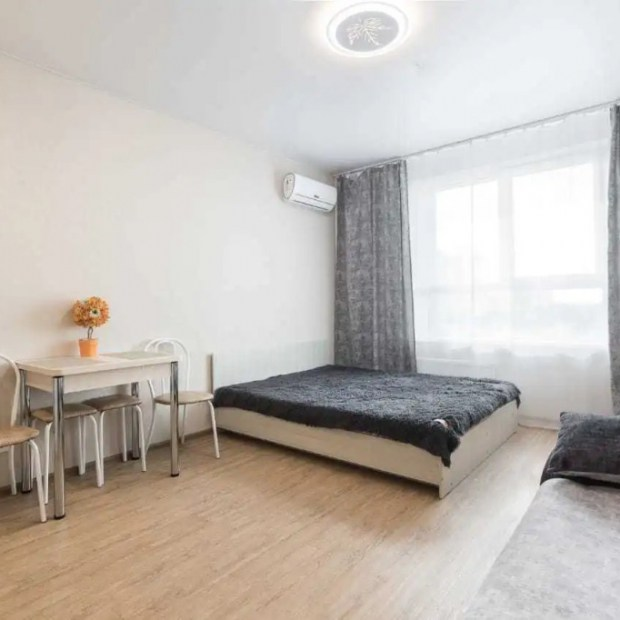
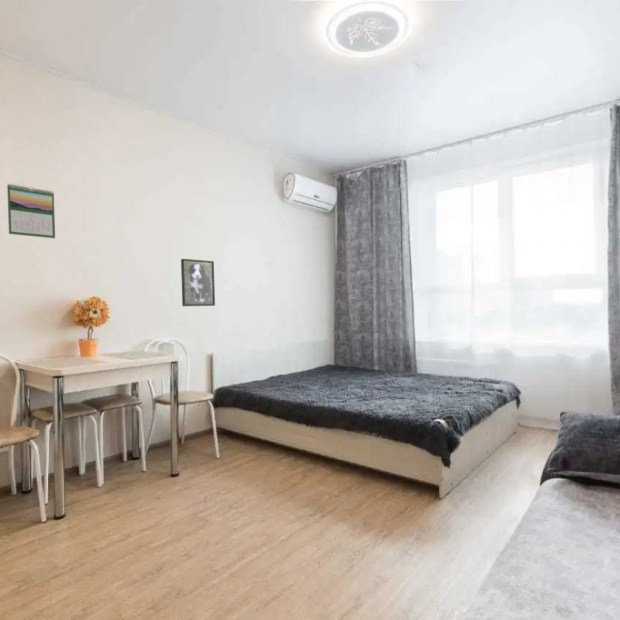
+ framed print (198, 283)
+ calendar (32, 211)
